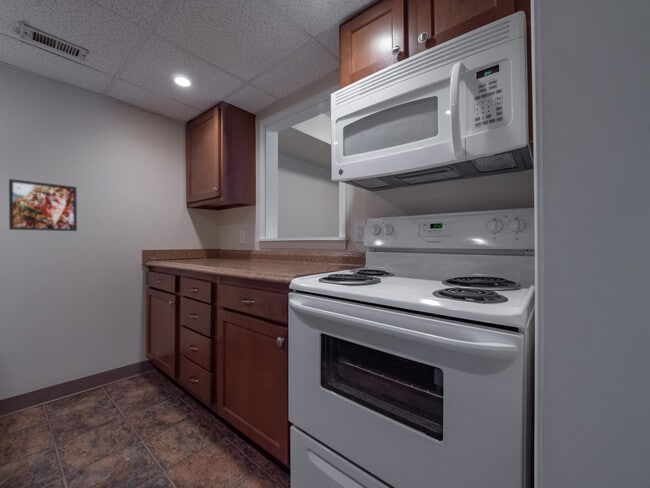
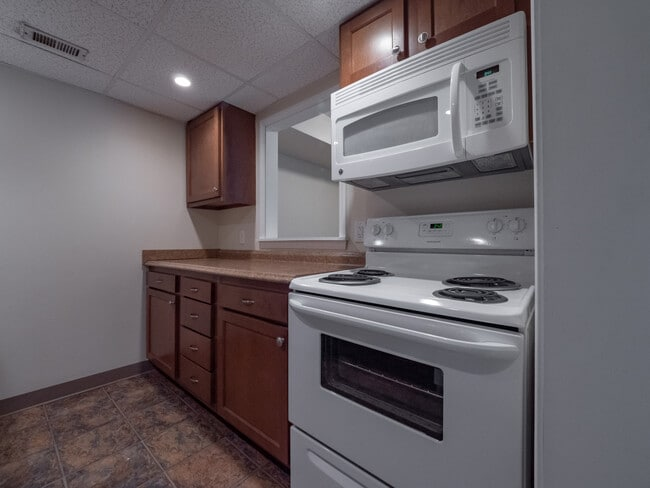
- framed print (45, 206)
